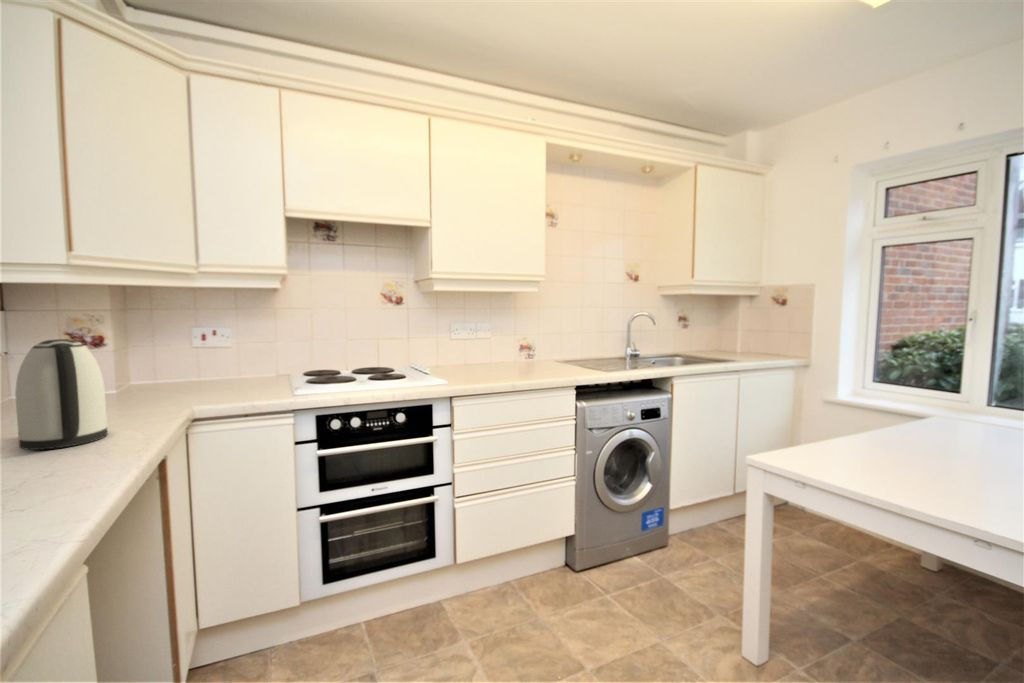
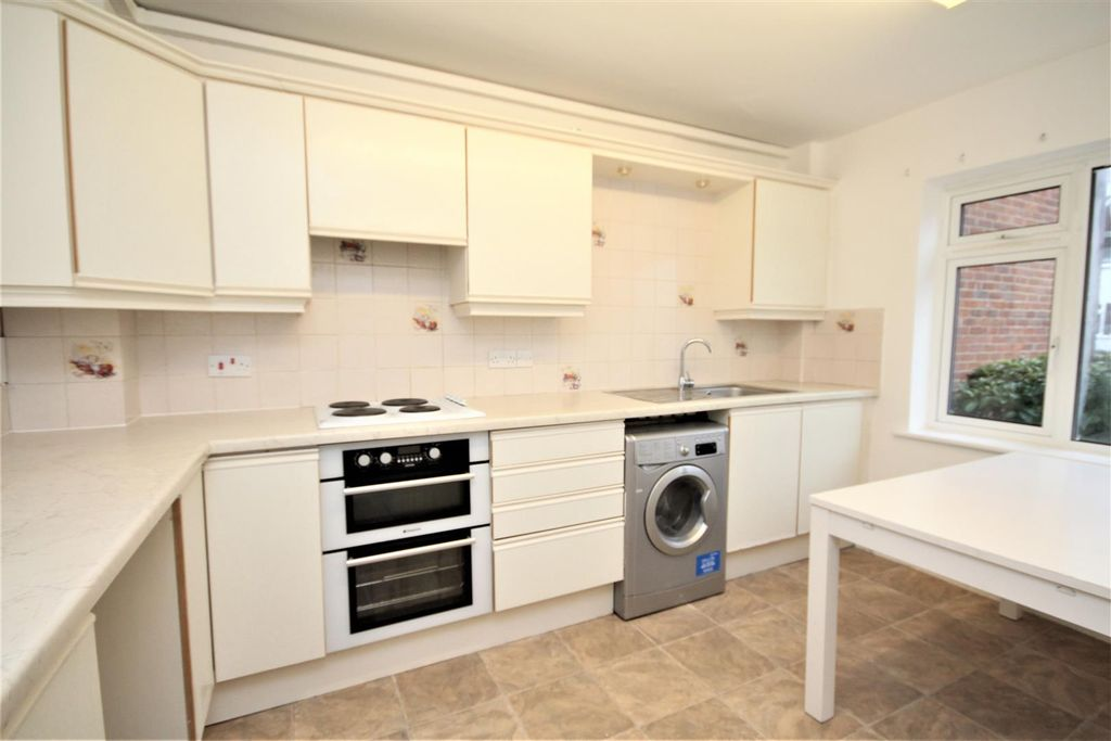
- kettle (63, 391)
